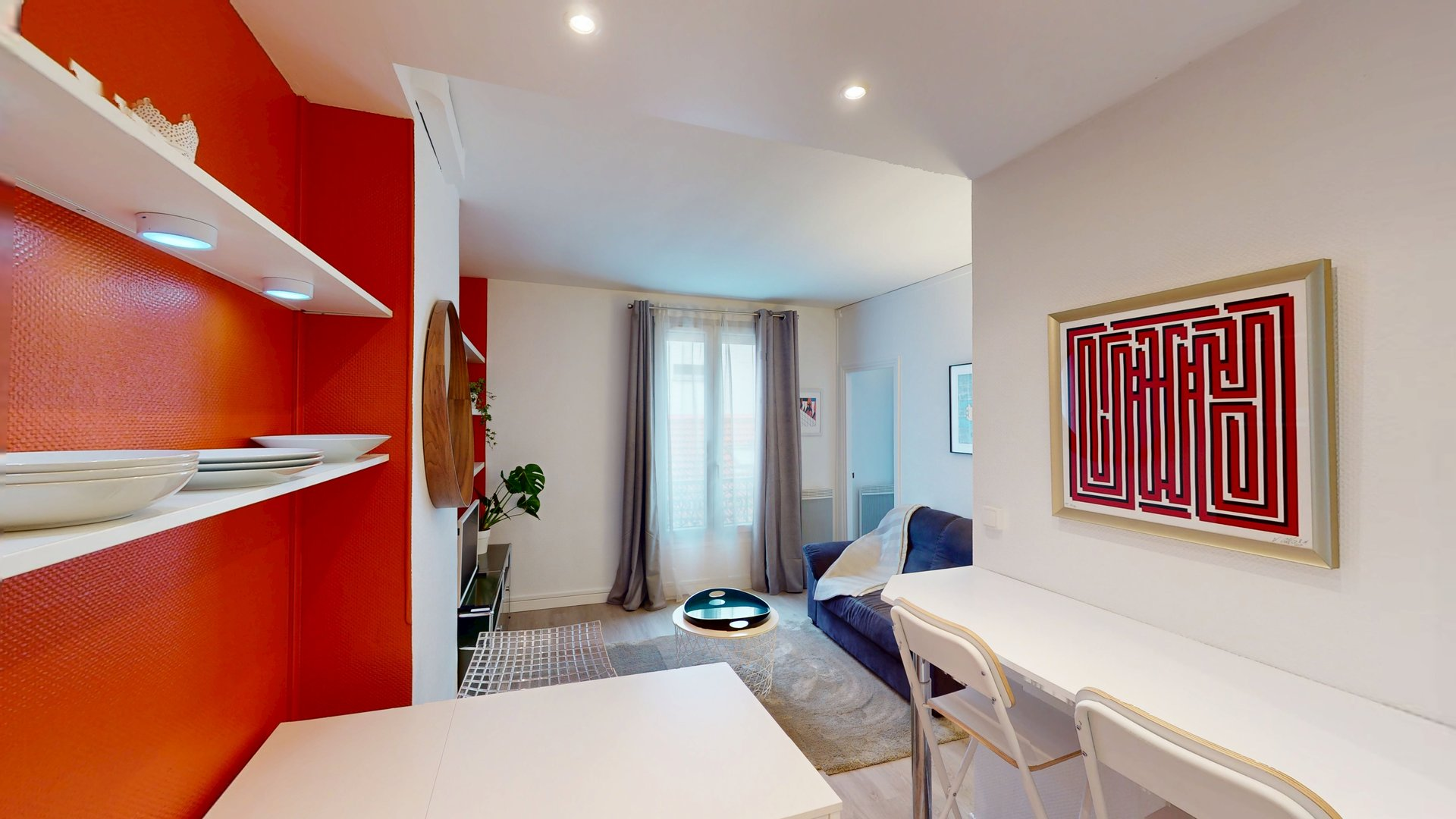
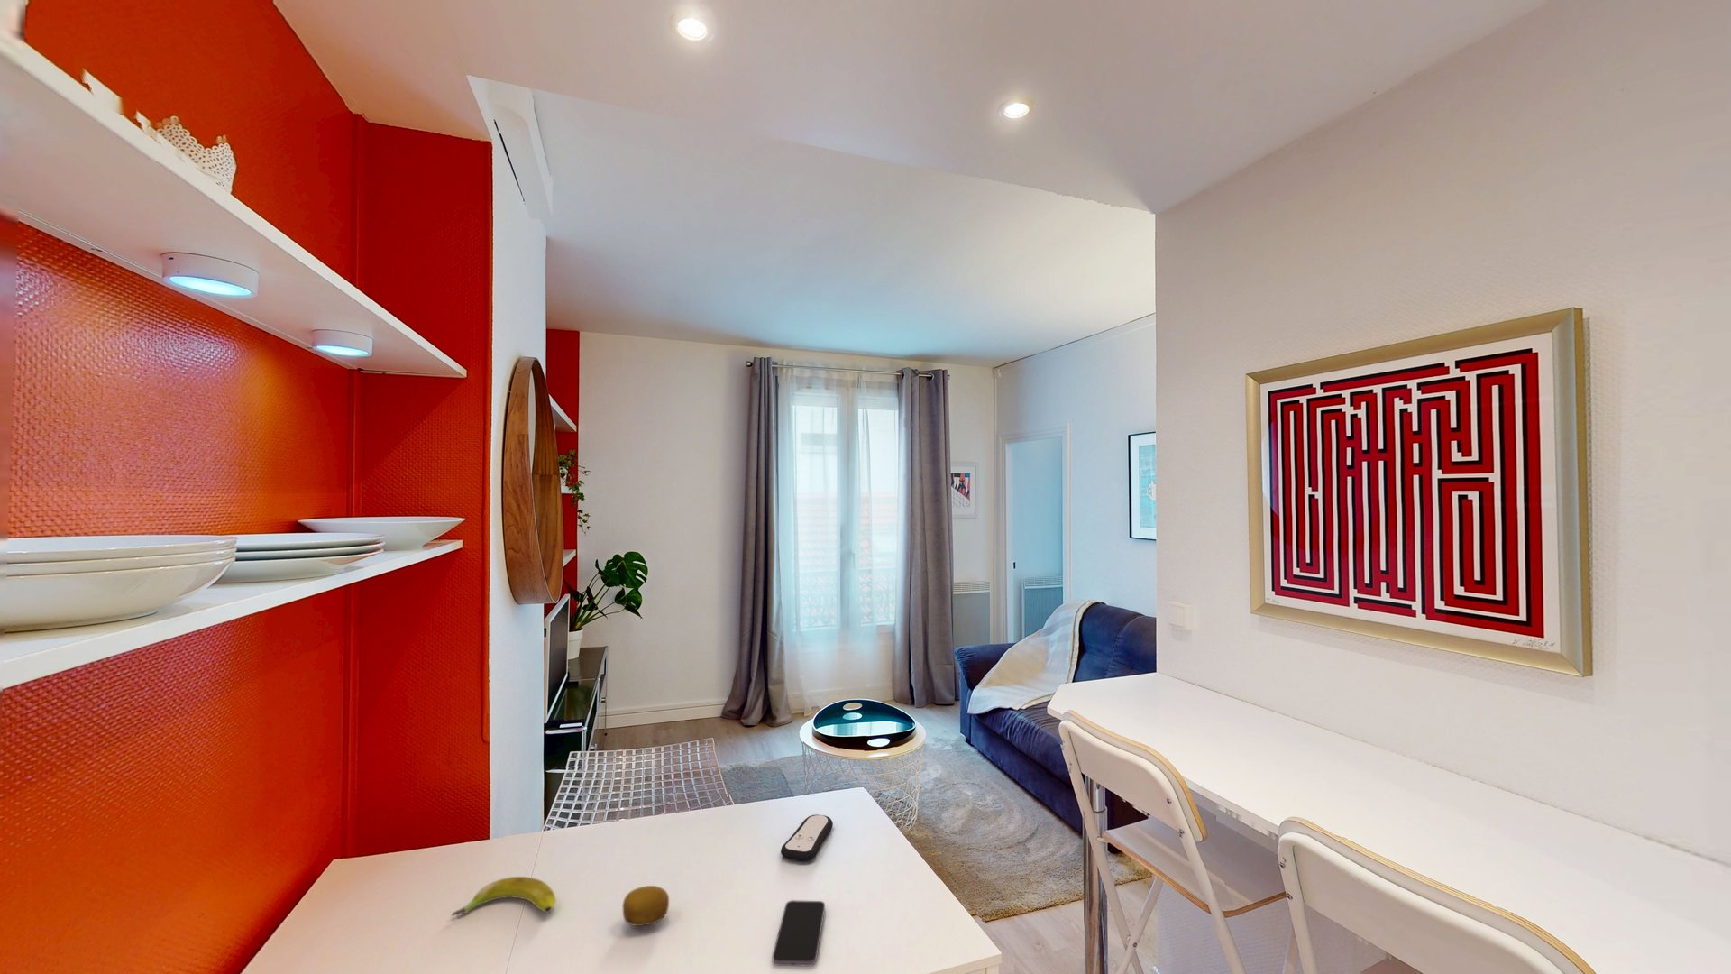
+ fruit (646, 905)
+ smartphone (800, 931)
+ remote control (808, 836)
+ banana (514, 896)
